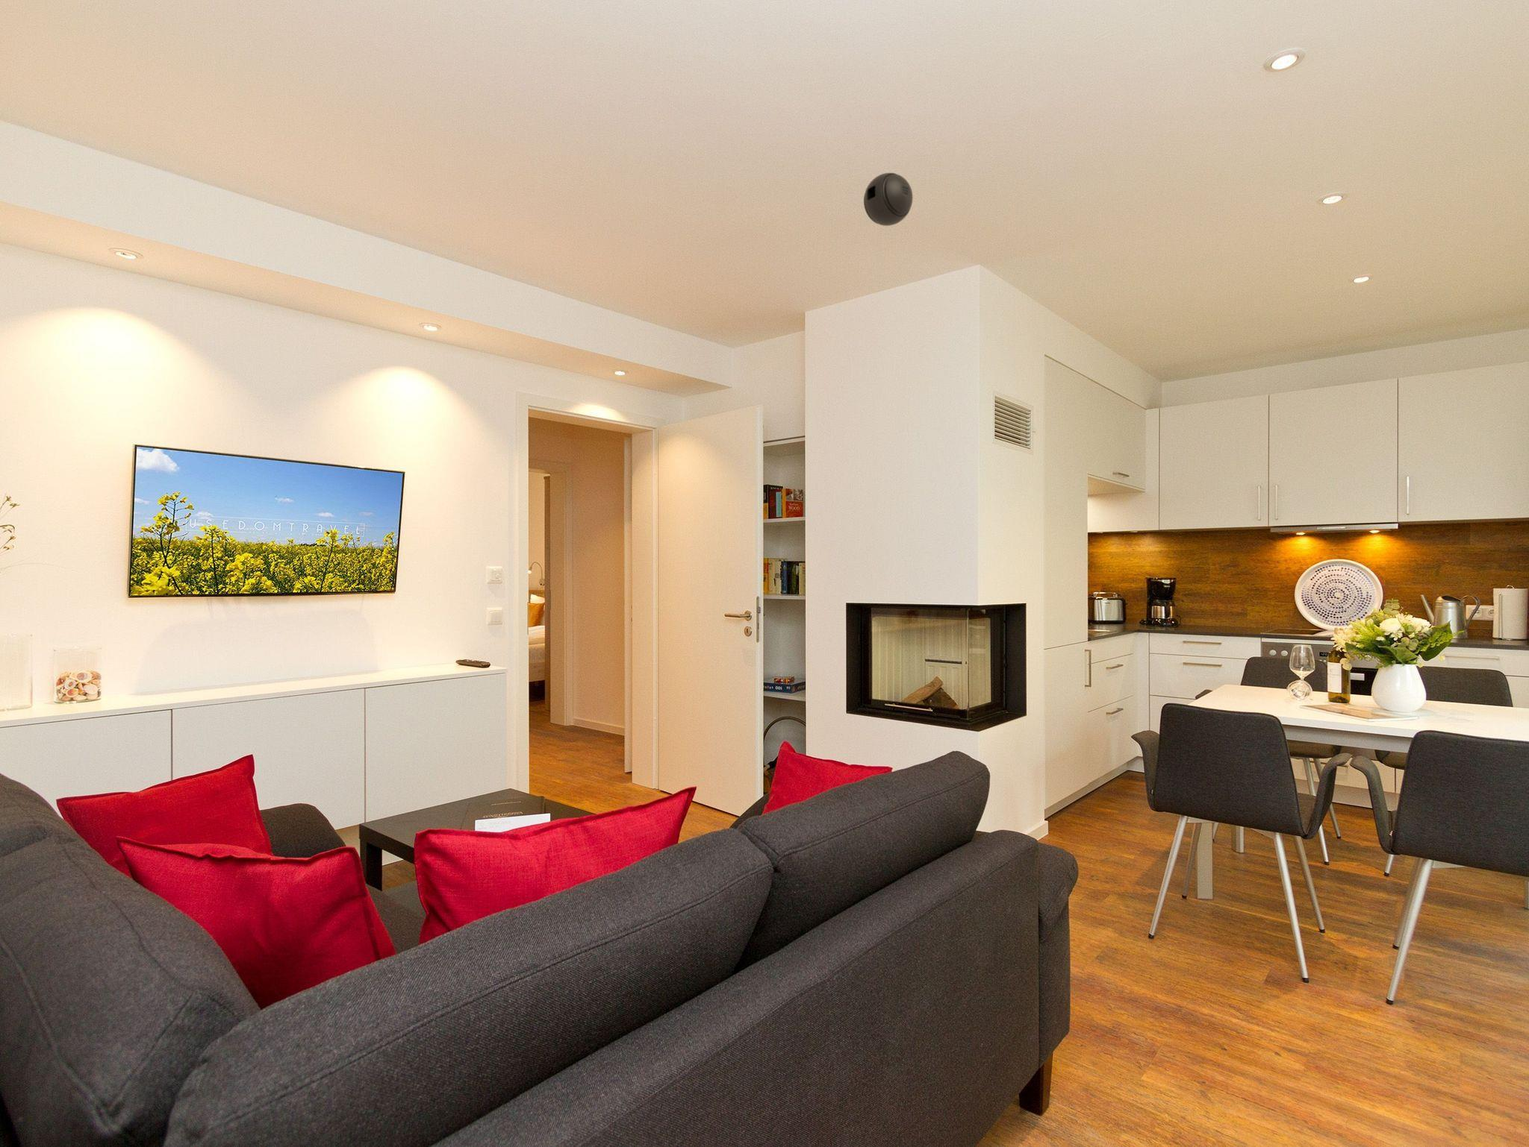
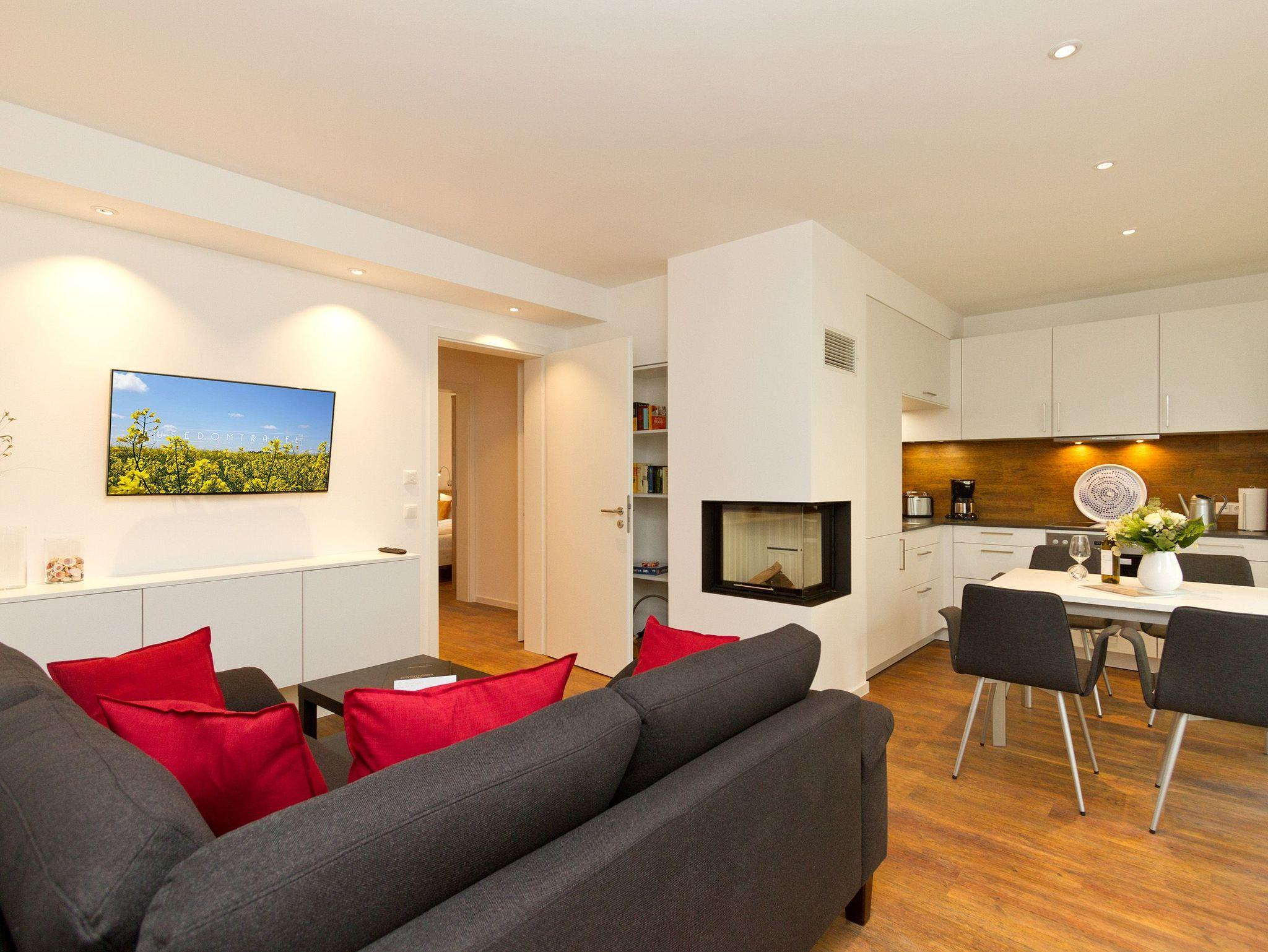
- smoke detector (887, 199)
